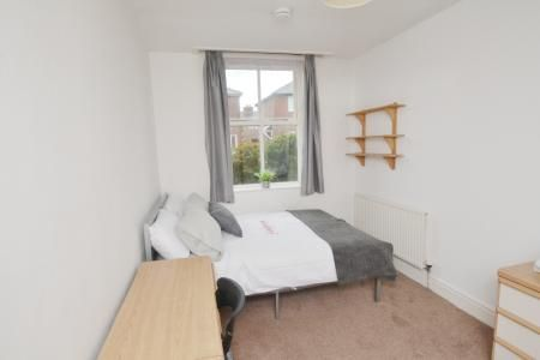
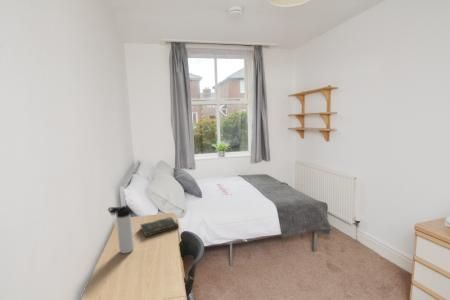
+ bible (159, 226)
+ thermos bottle (121, 229)
